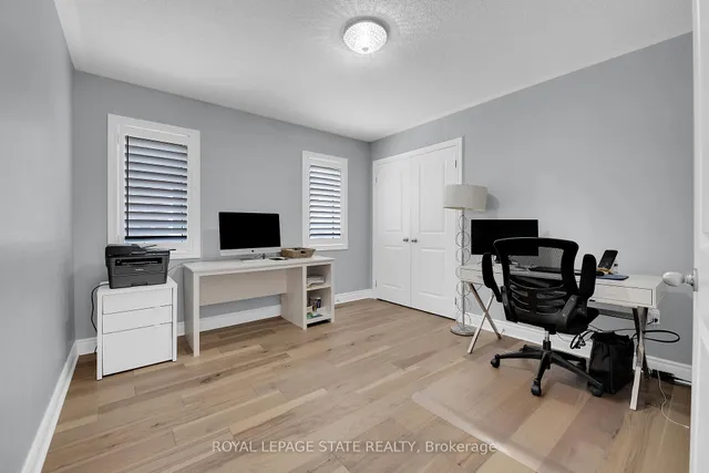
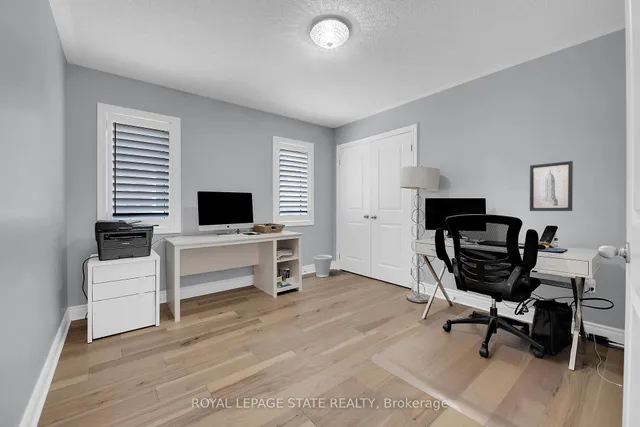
+ wall art (550, 187)
+ wastebasket (322, 265)
